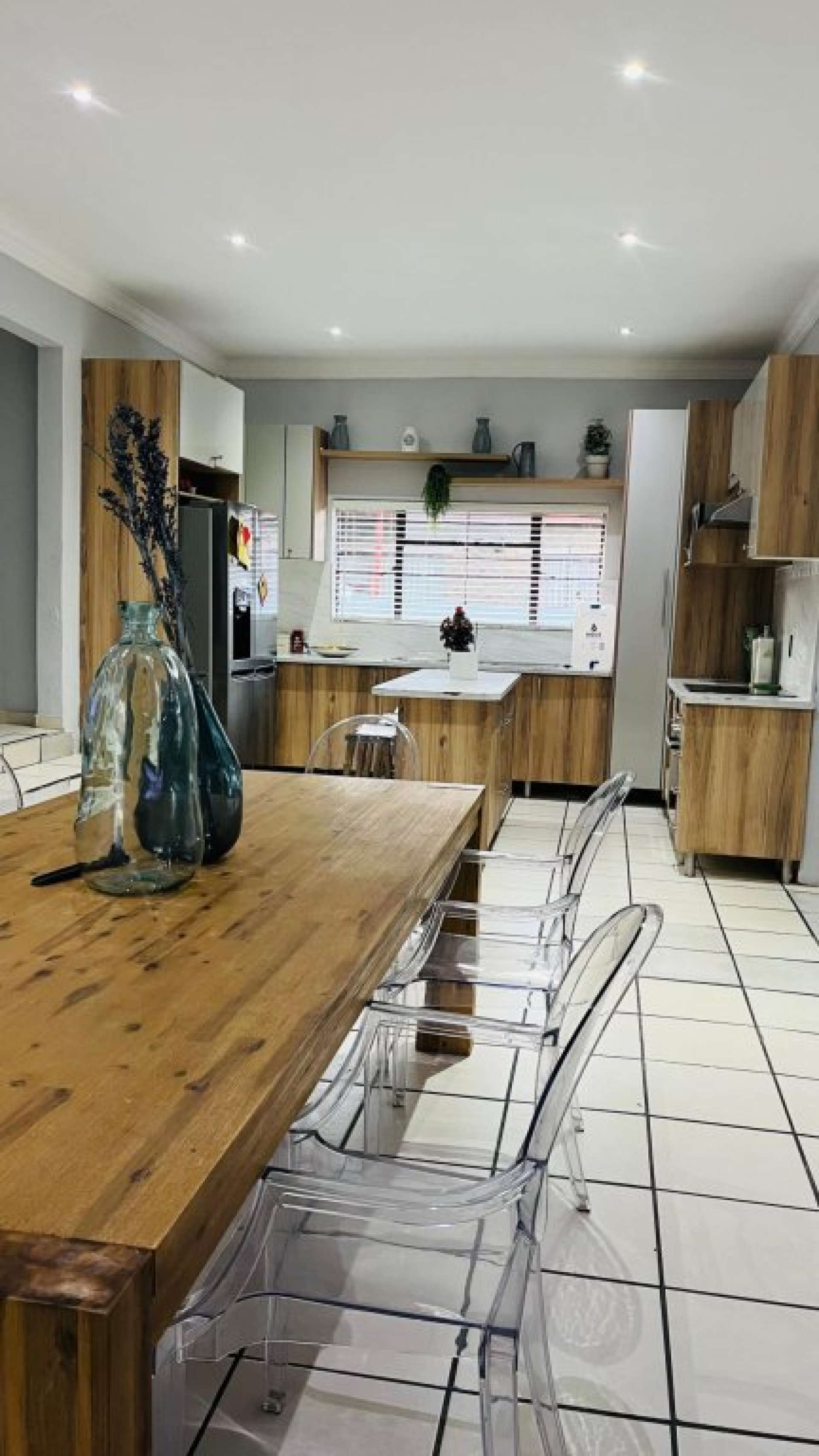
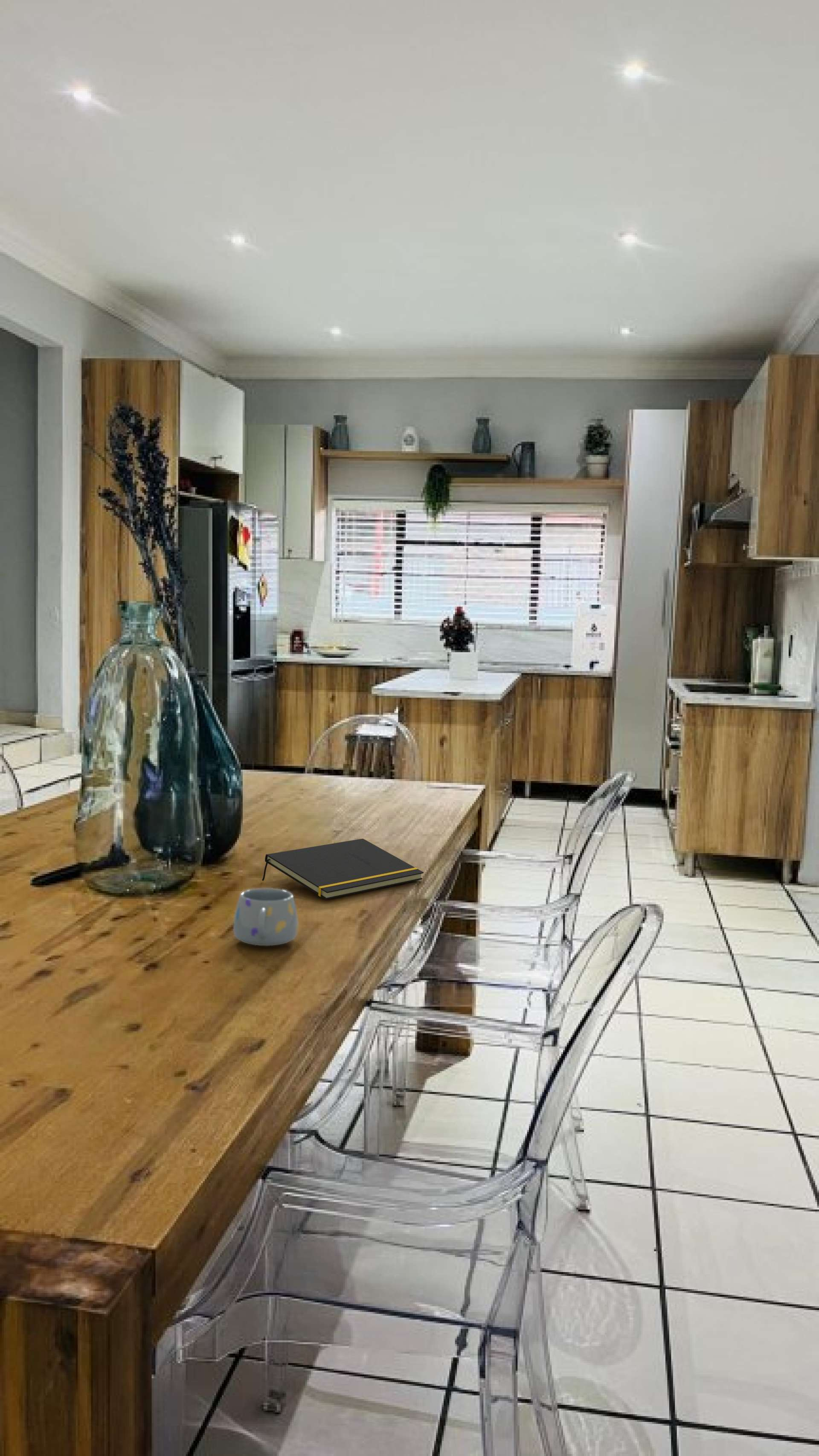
+ mug (265, 921)
+ notepad (345, 867)
